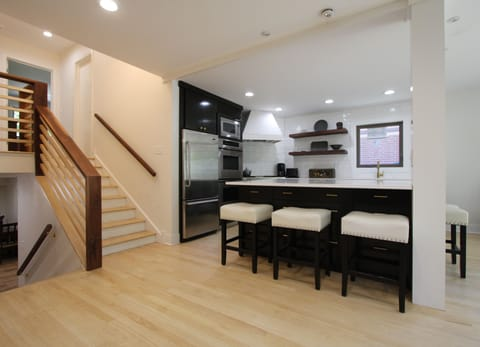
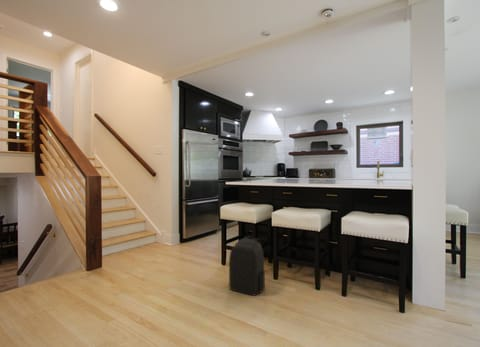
+ backpack (248, 261)
